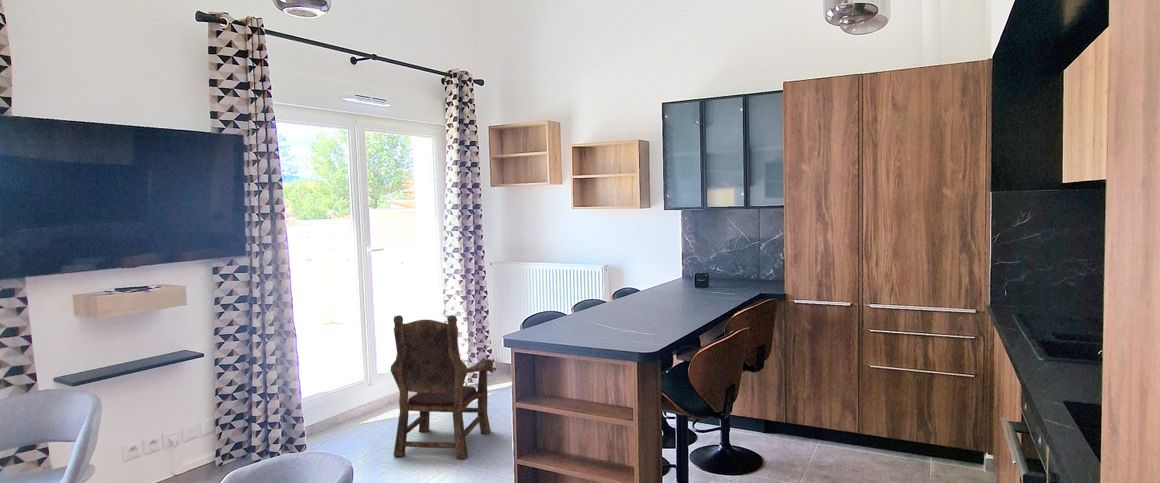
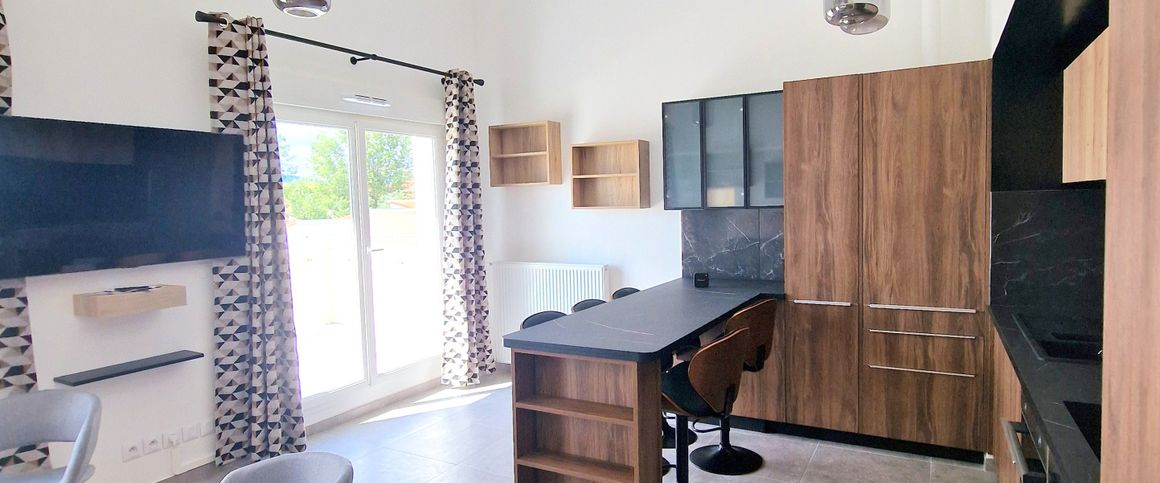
- armchair (440, 376)
